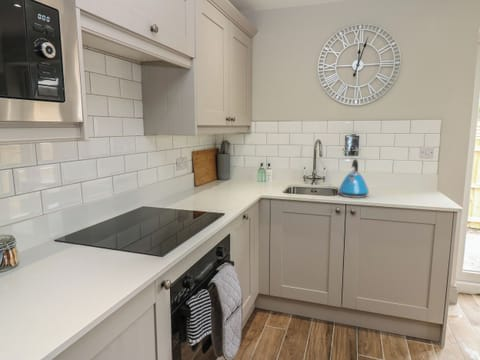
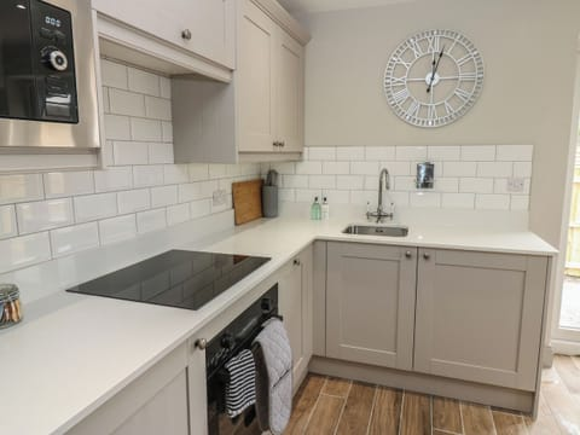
- kettle (354, 177)
